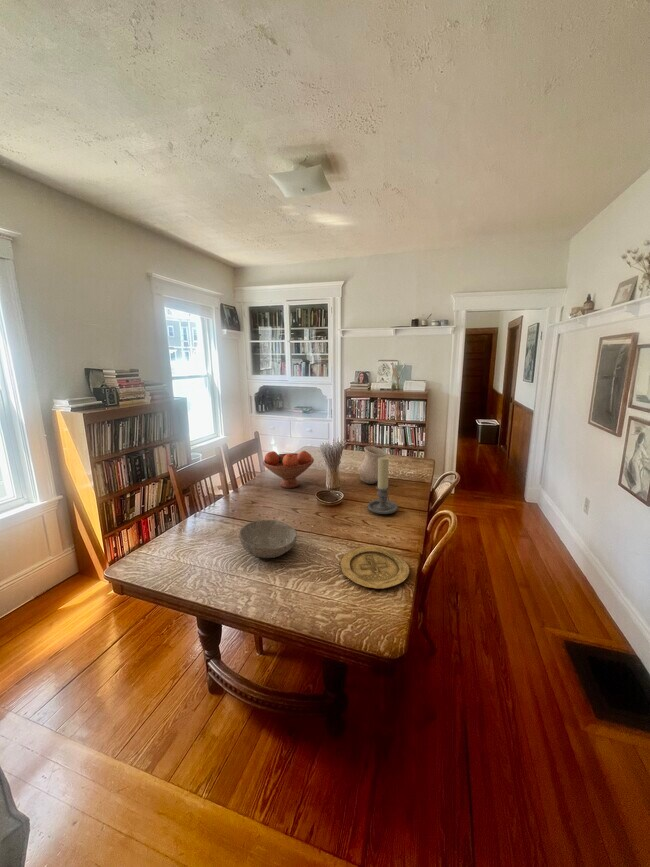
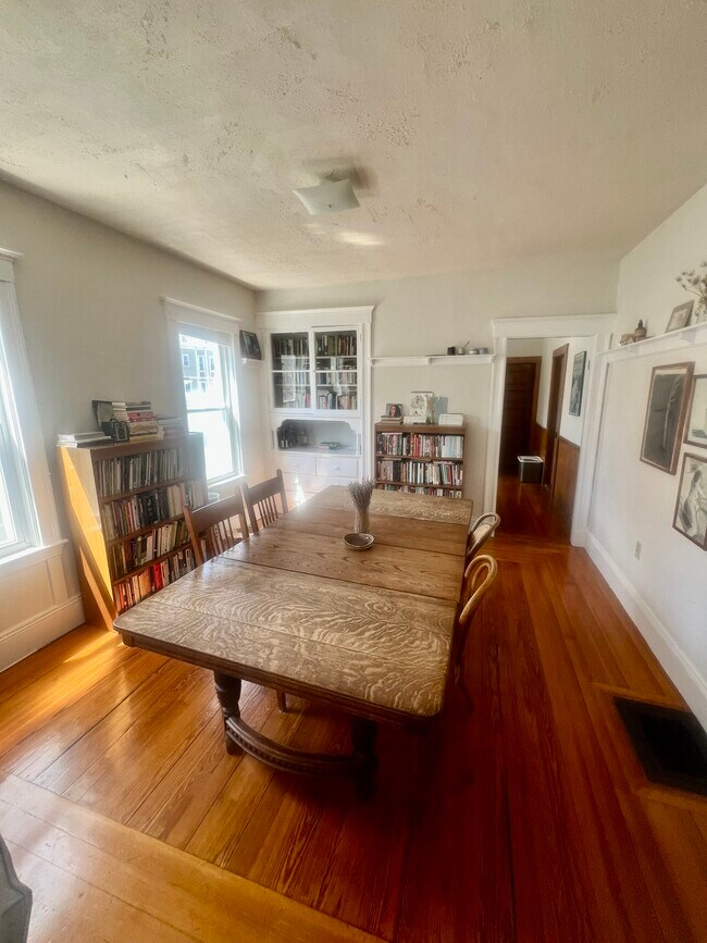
- candle holder (383, 483)
- fruit bowl (288, 467)
- bowl (268, 539)
- vase (372, 465)
- plate (374, 566)
